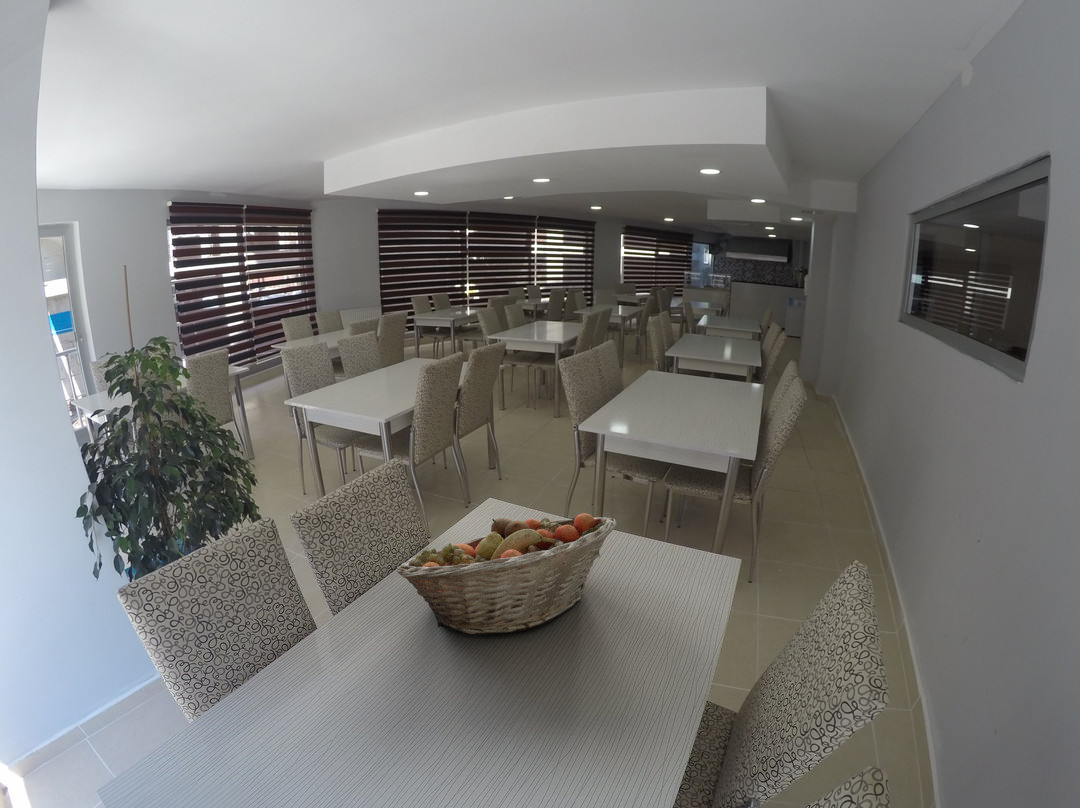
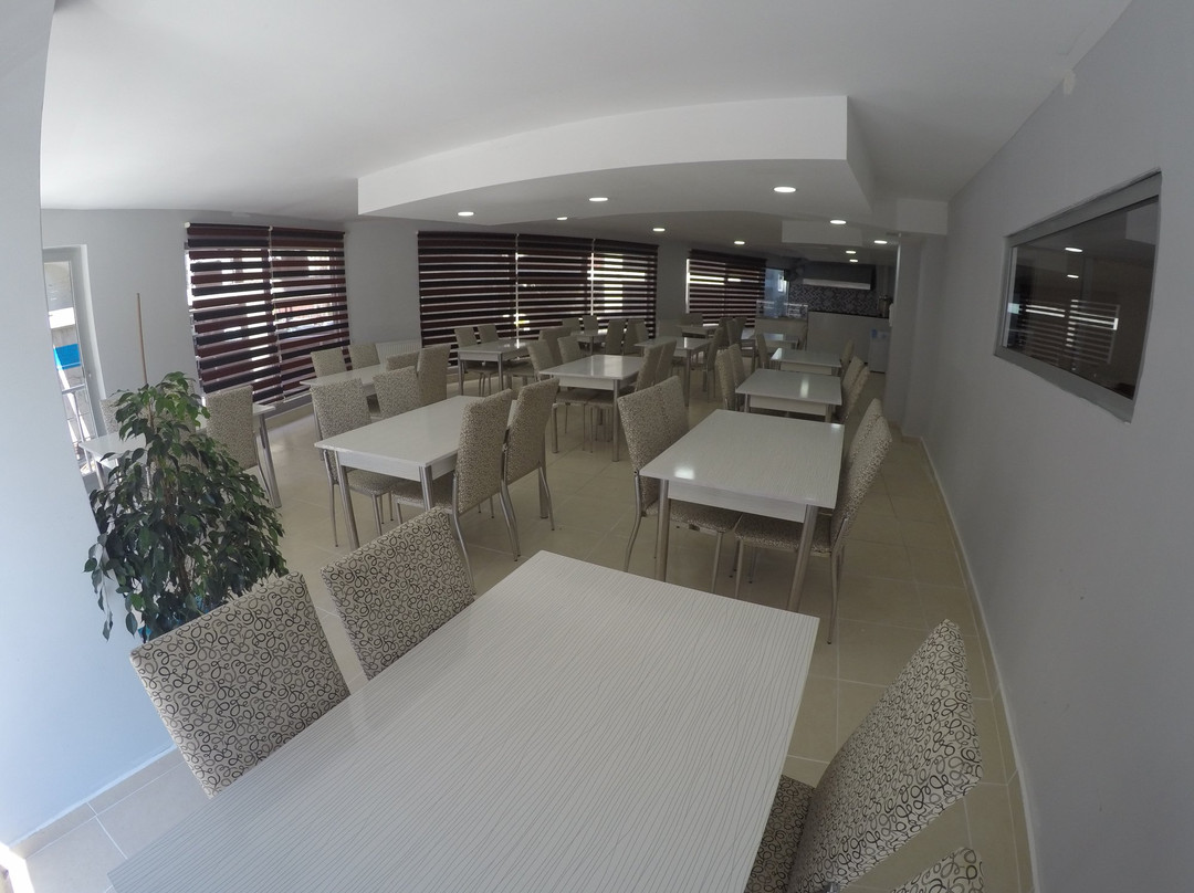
- fruit basket (511, 560)
